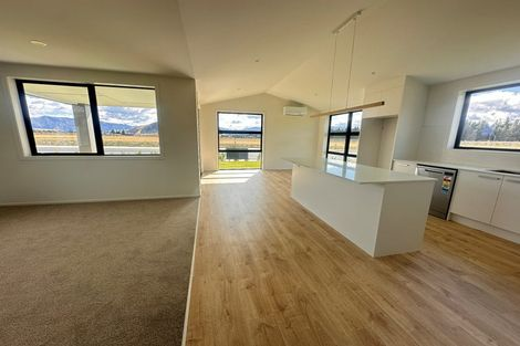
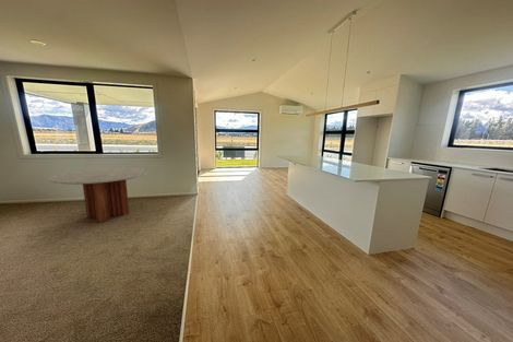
+ coffee table (106, 194)
